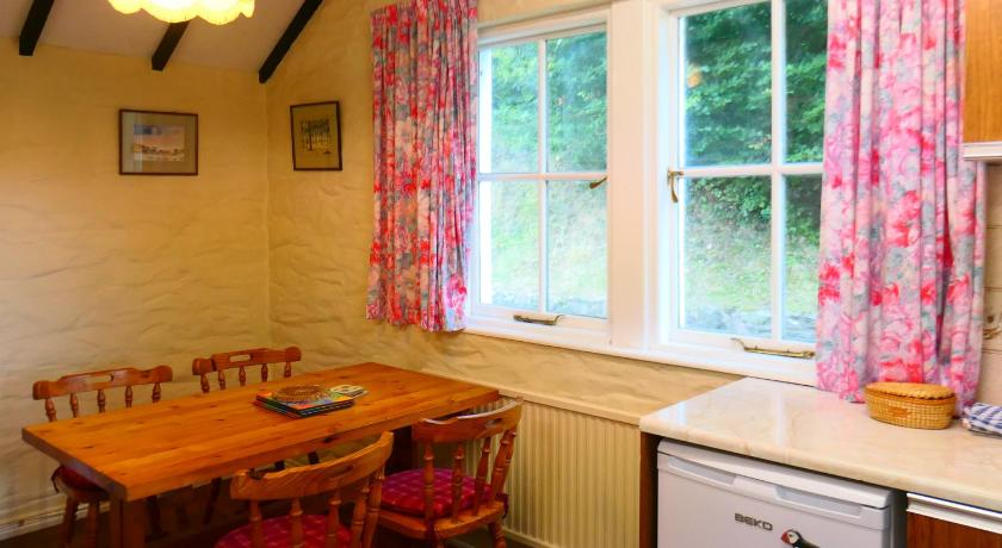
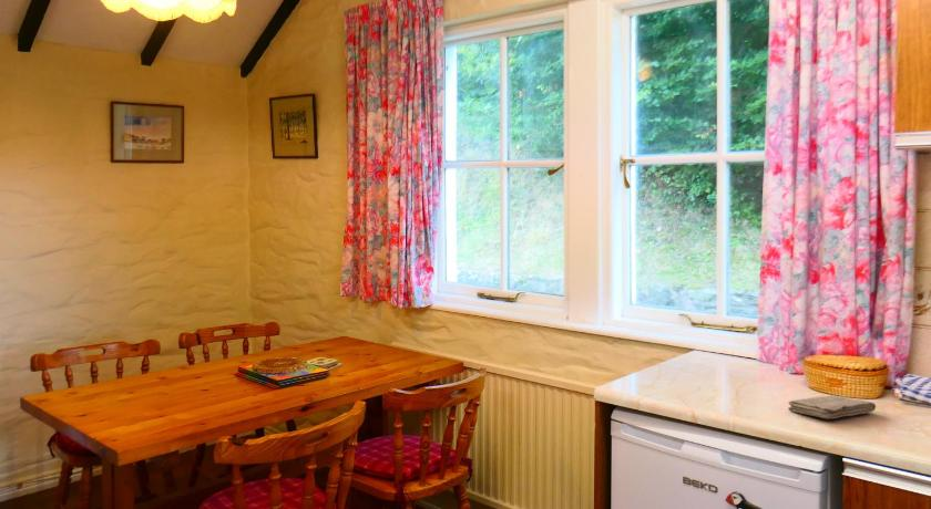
+ washcloth (830, 405)
